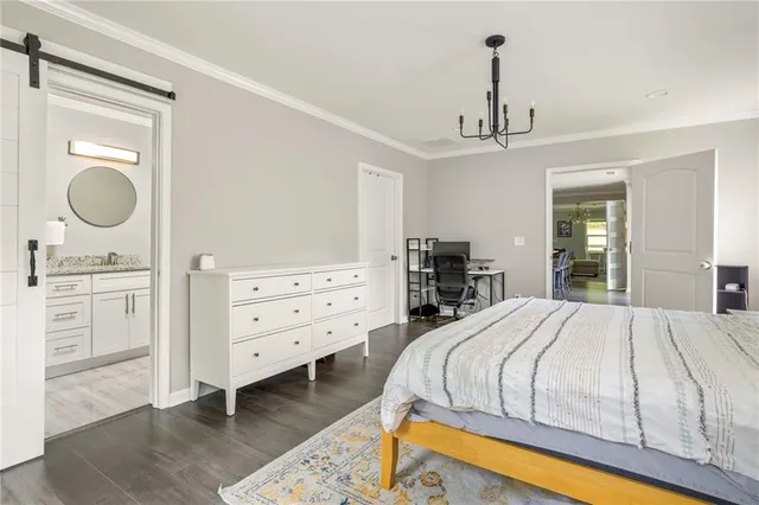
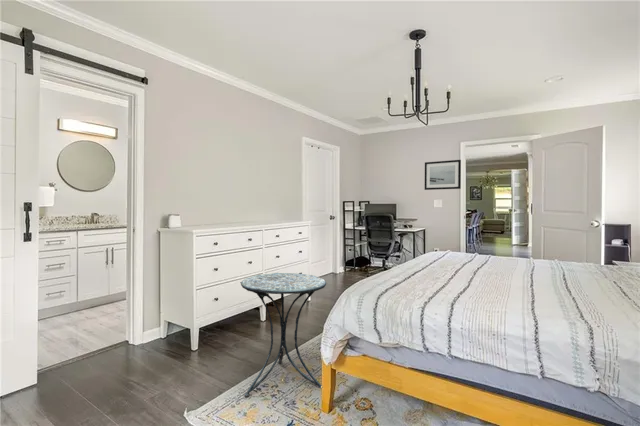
+ side table (283, 330)
+ wall art (442, 175)
